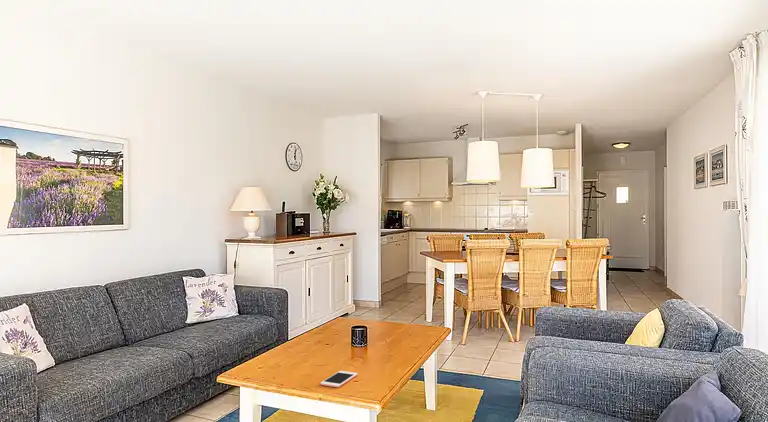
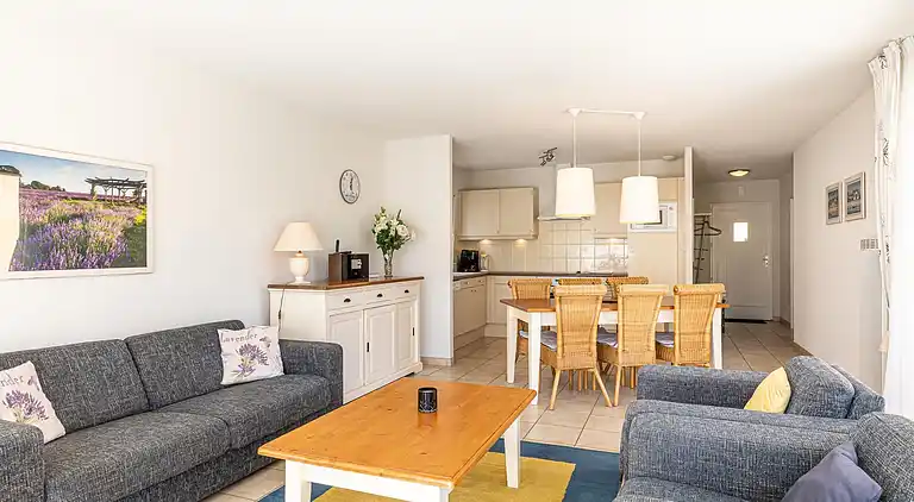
- cell phone (339, 378)
